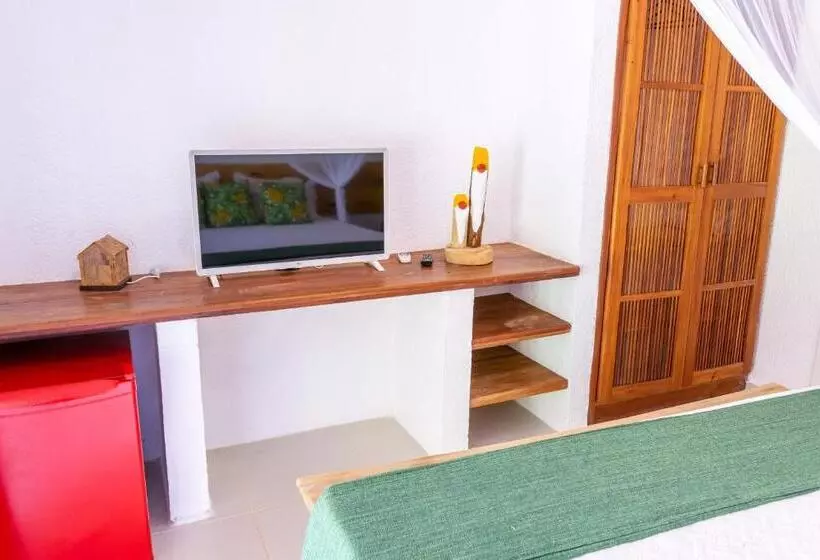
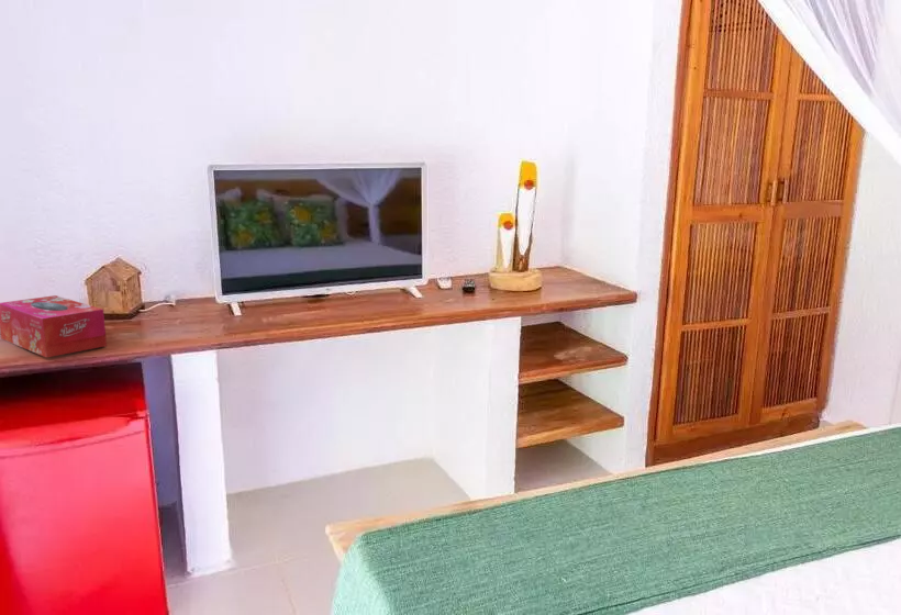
+ tissue box (51, 324)
